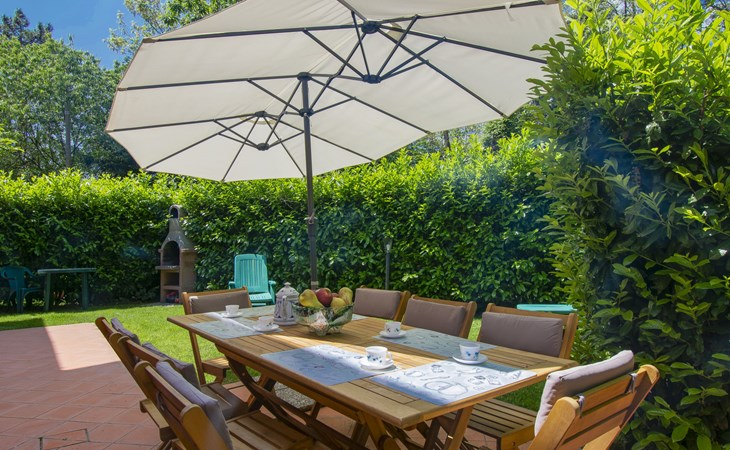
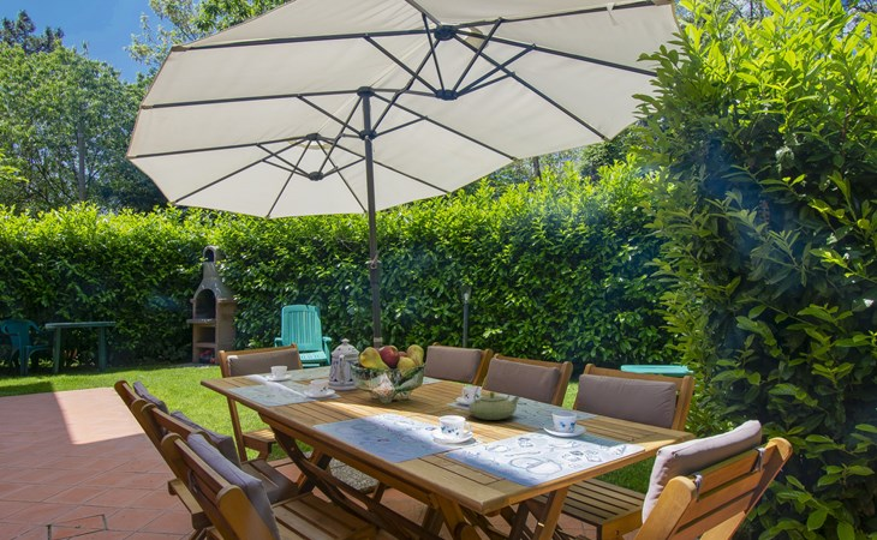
+ teapot (495, 397)
